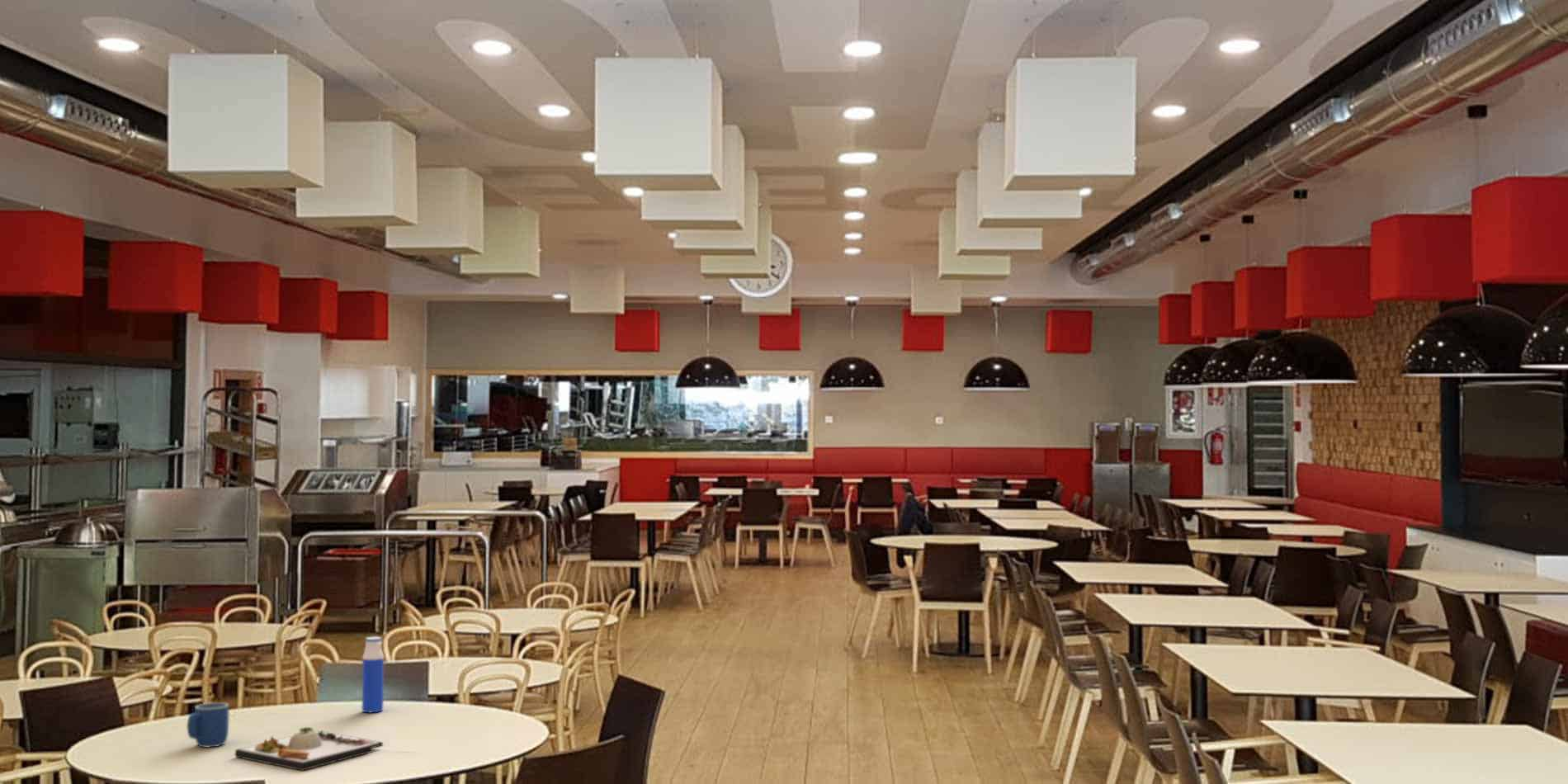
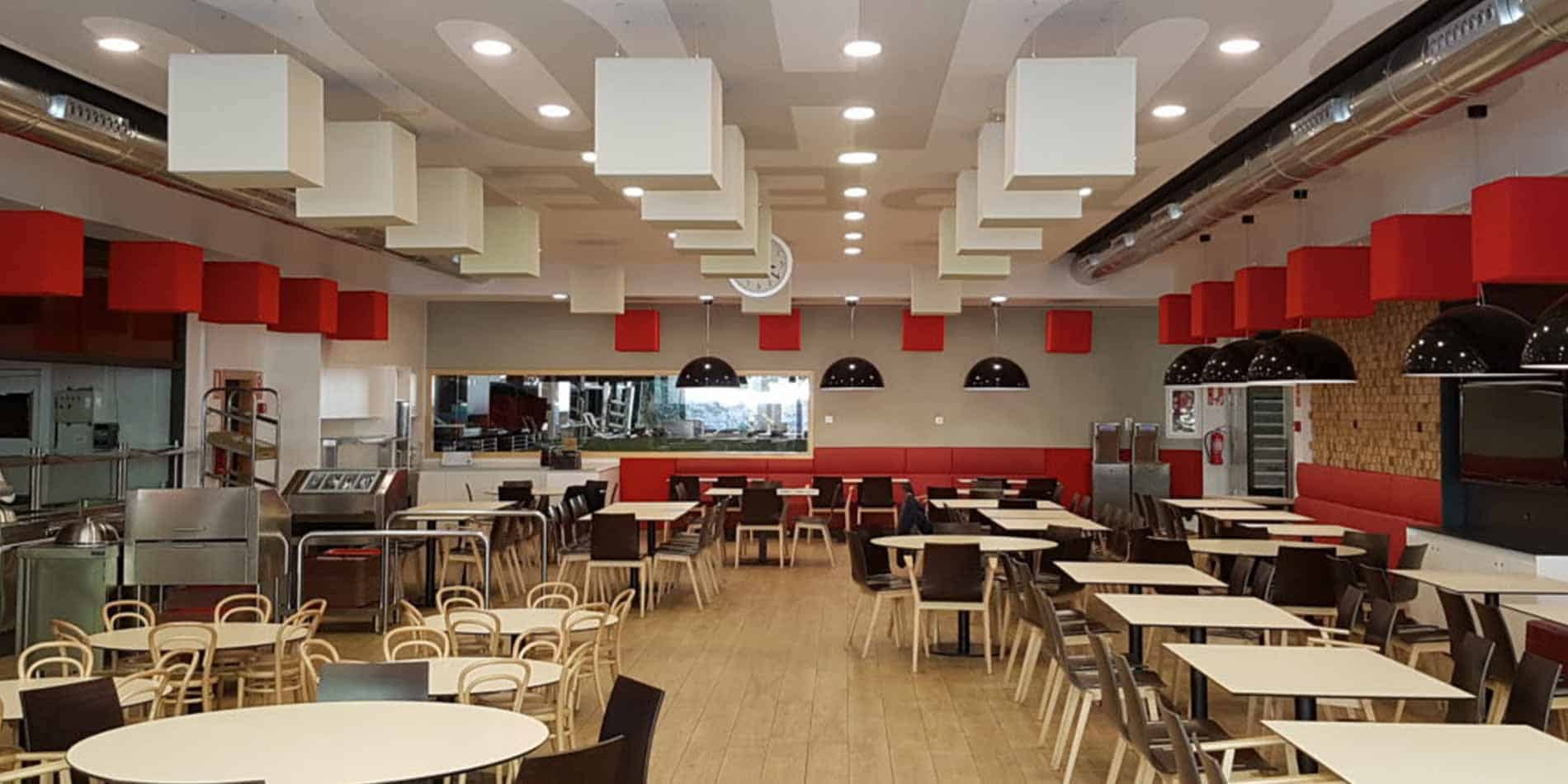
- dinner plate (309, 741)
- mug (208, 725)
- water bottle (373, 673)
